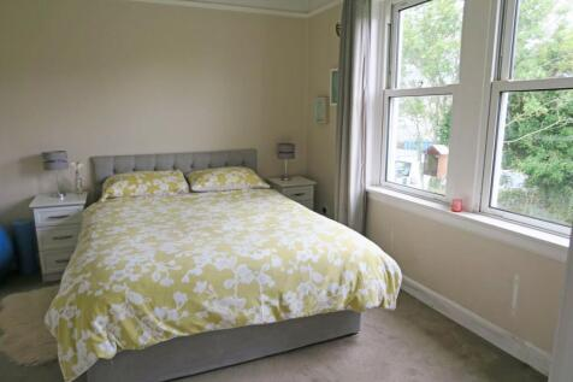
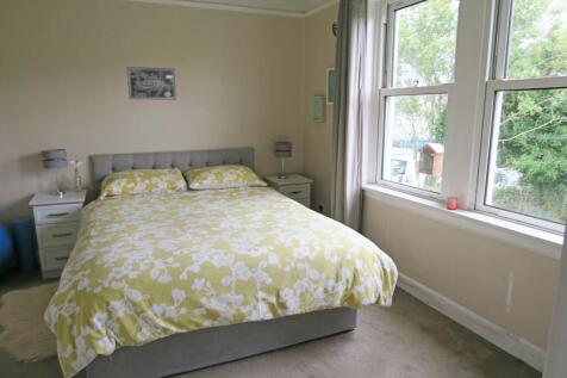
+ wall art (151, 83)
